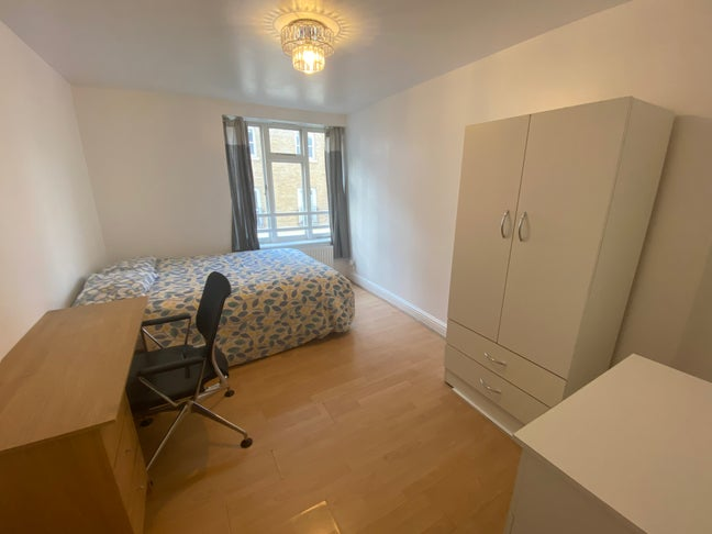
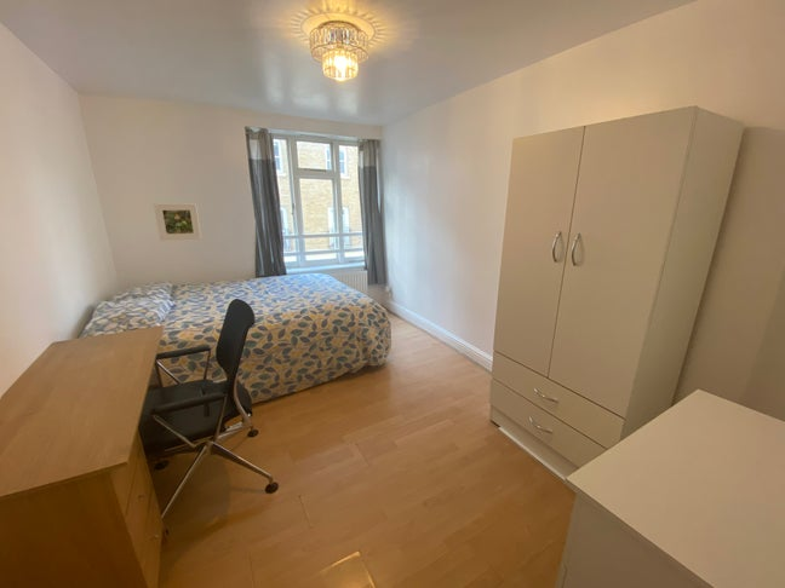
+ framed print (178, 221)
